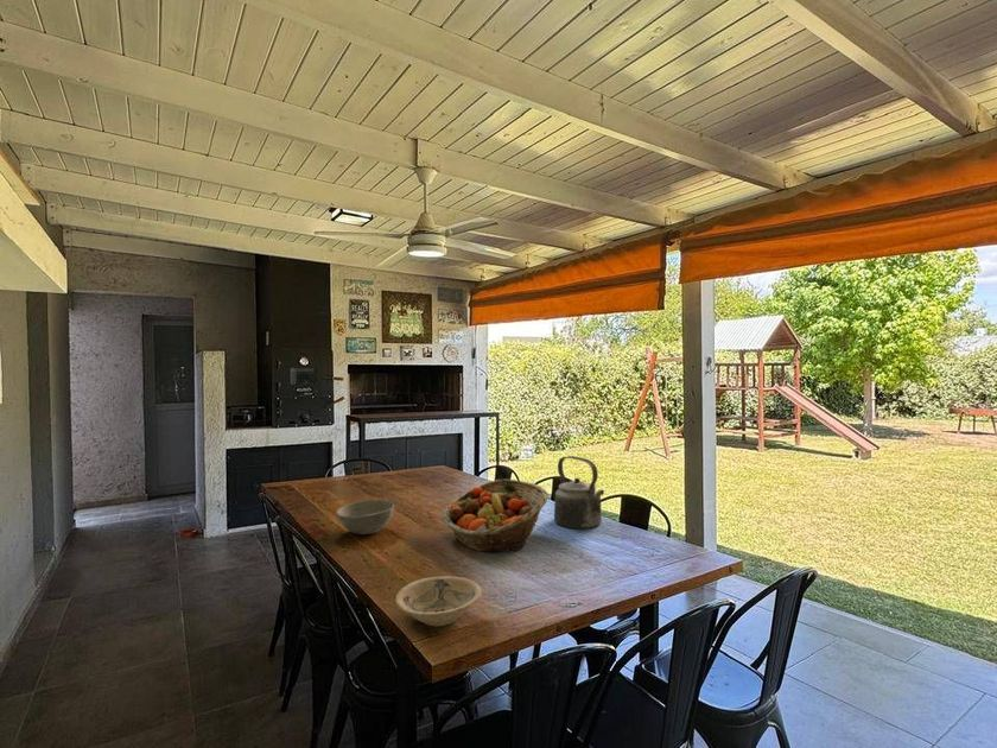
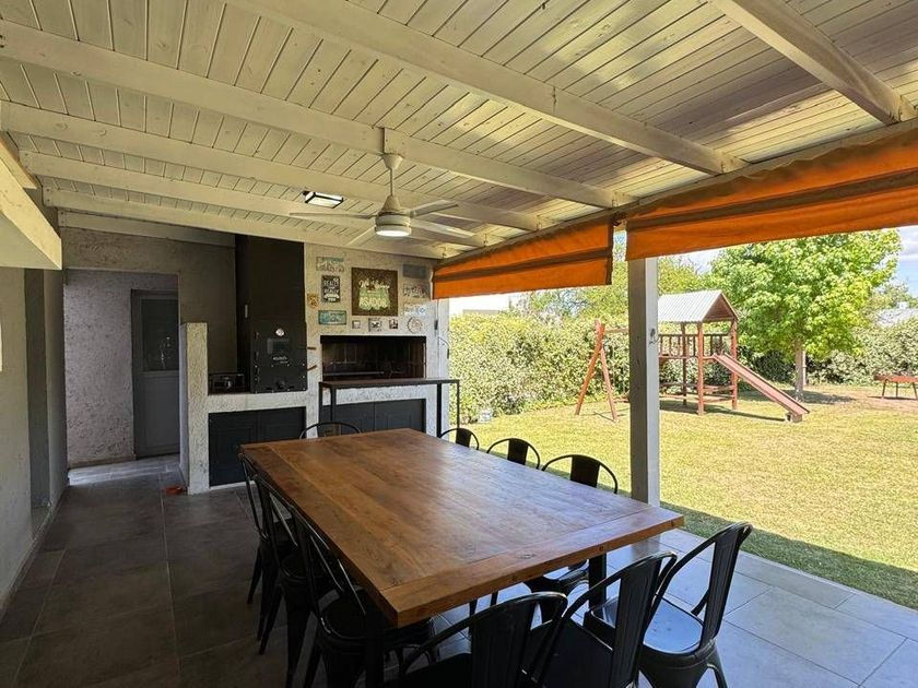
- kettle (580, 490)
- fruit basket (495, 513)
- bowl (366, 519)
- bowl (439, 604)
